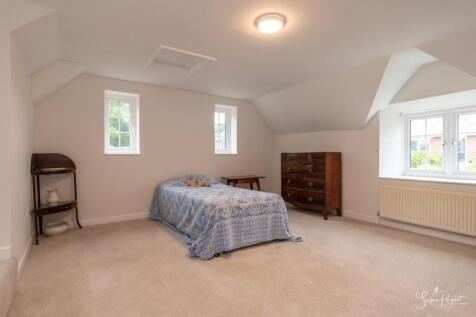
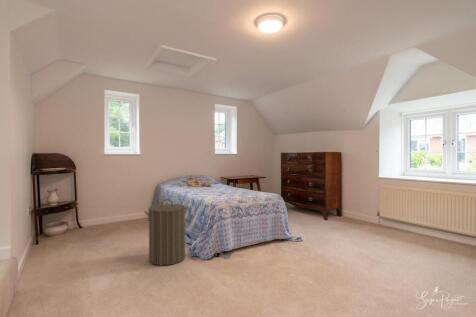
+ laundry hamper (167, 228)
